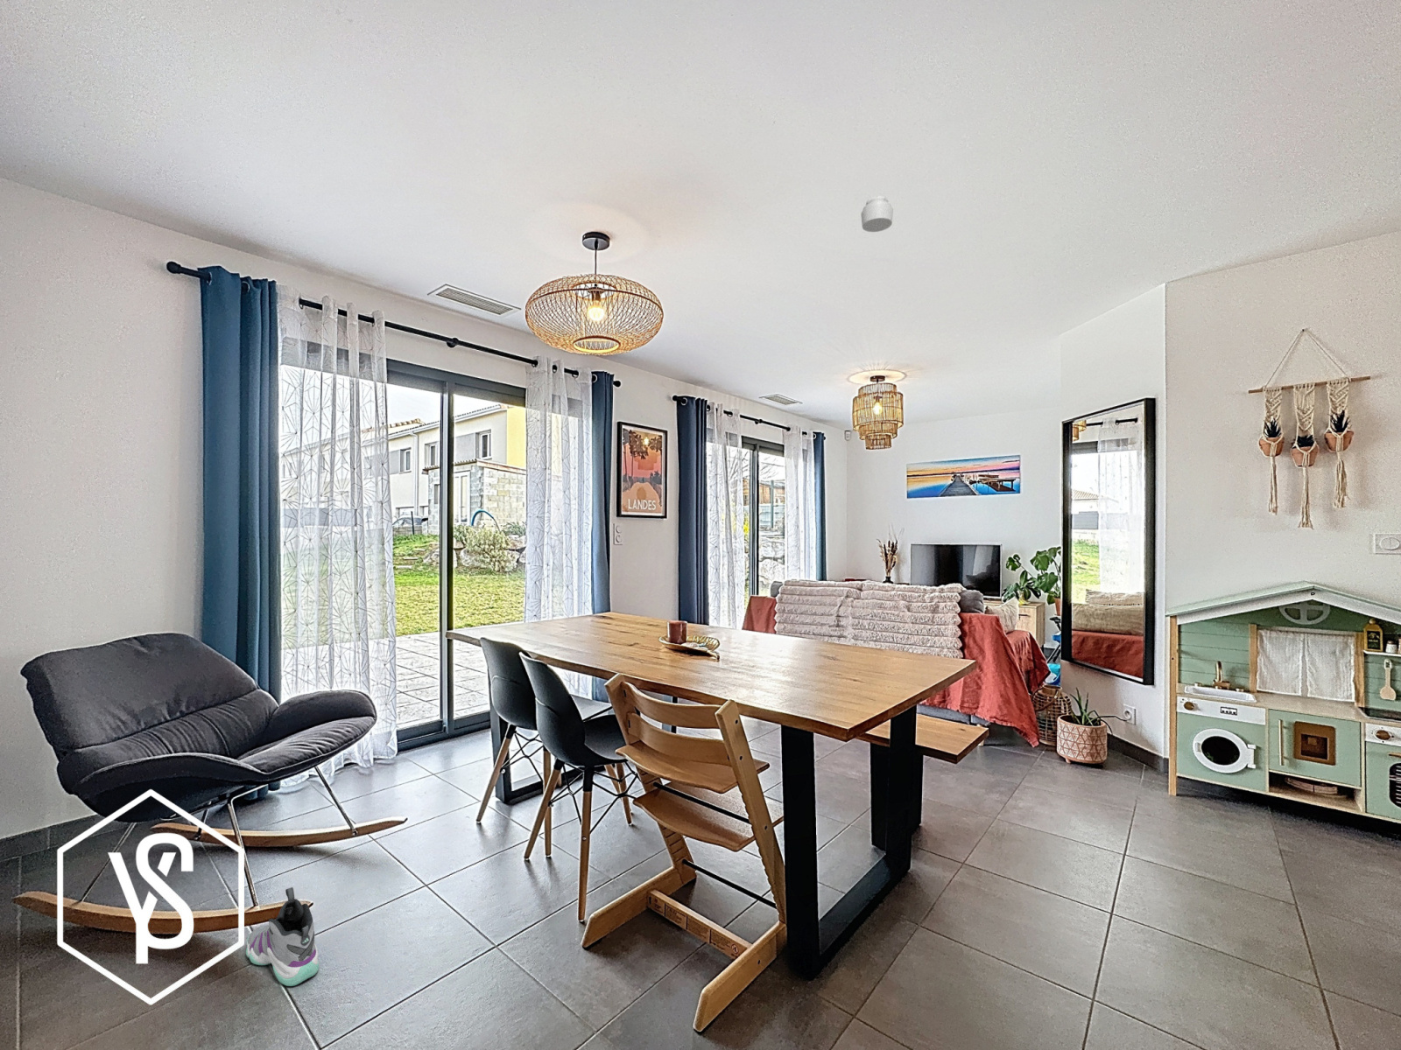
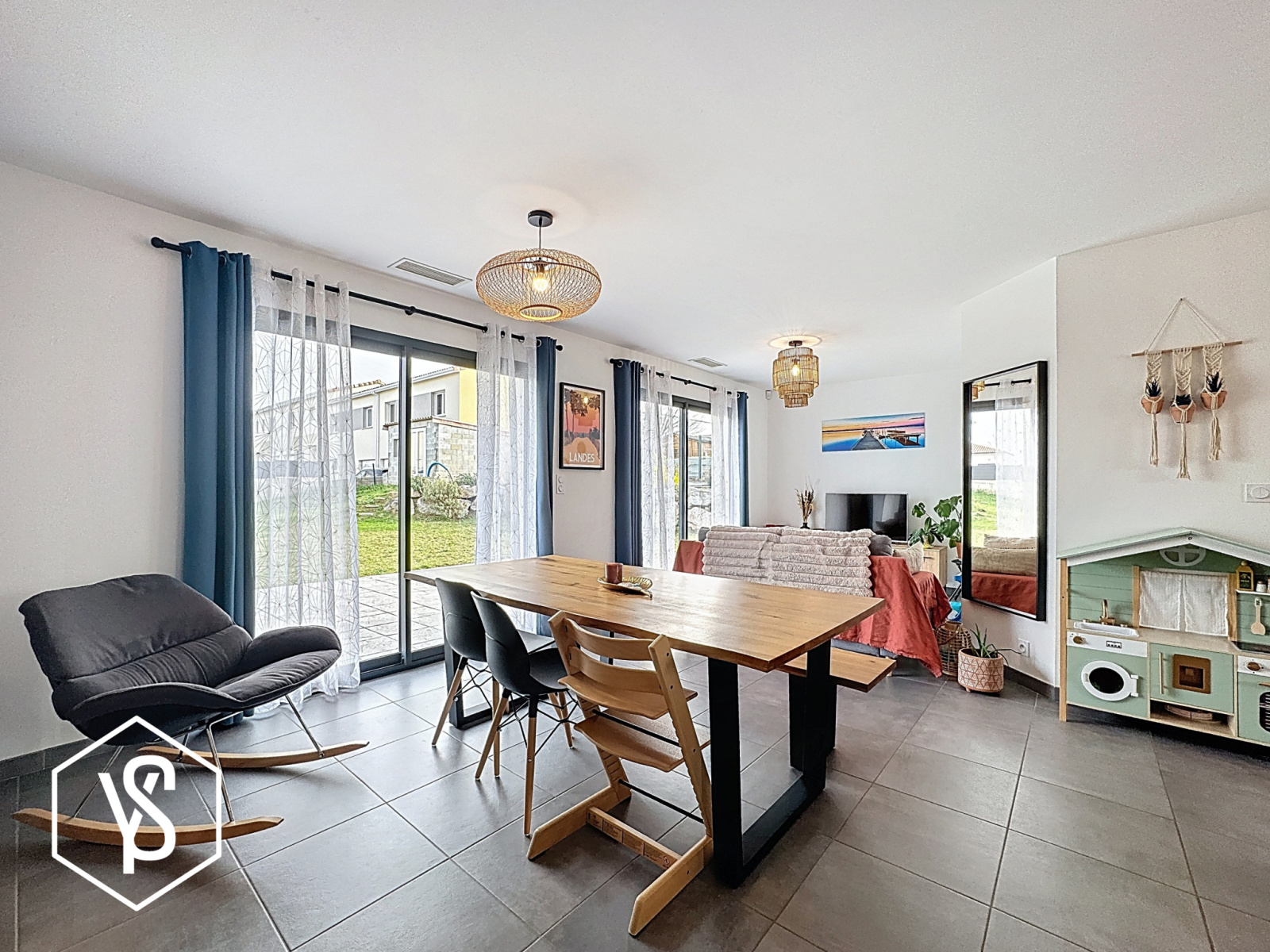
- sneaker (284, 923)
- smoke detector (877, 213)
